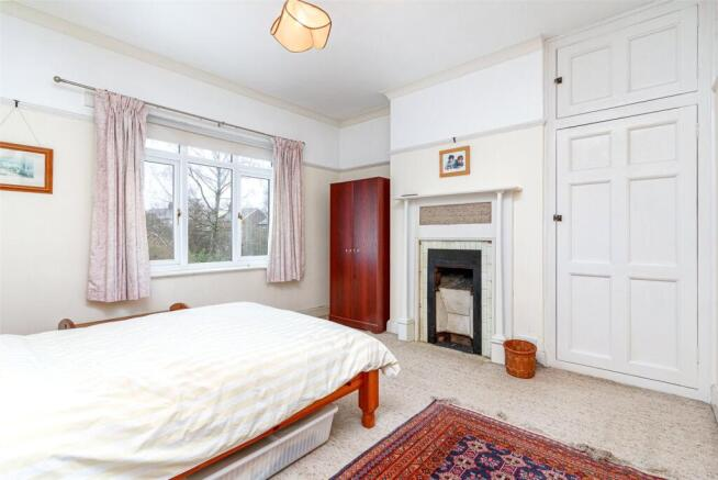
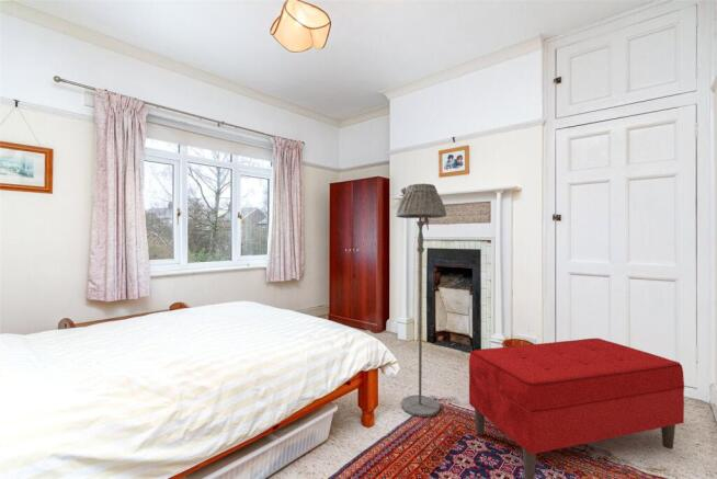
+ bench (570, 398)
+ floor lamp (420, 296)
